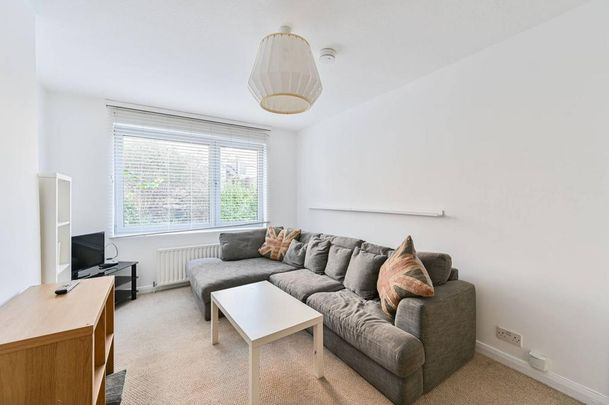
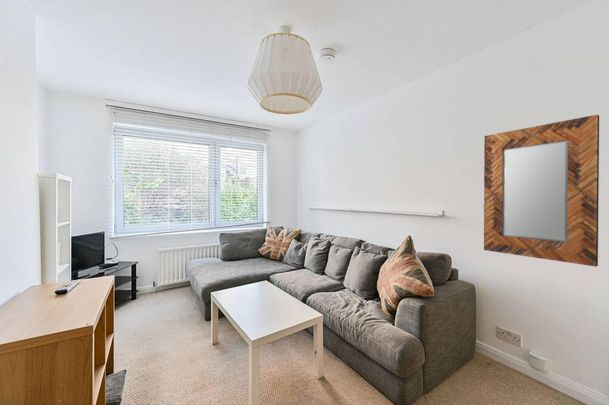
+ home mirror (533, 192)
